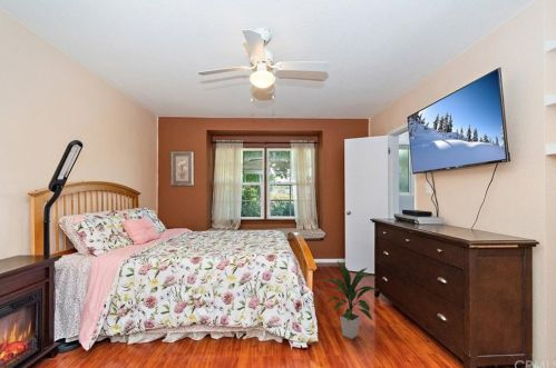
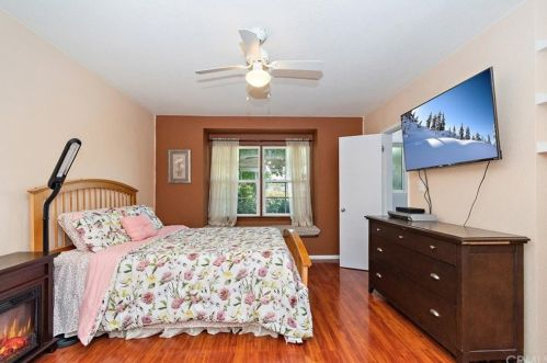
- indoor plant (352, 298)
